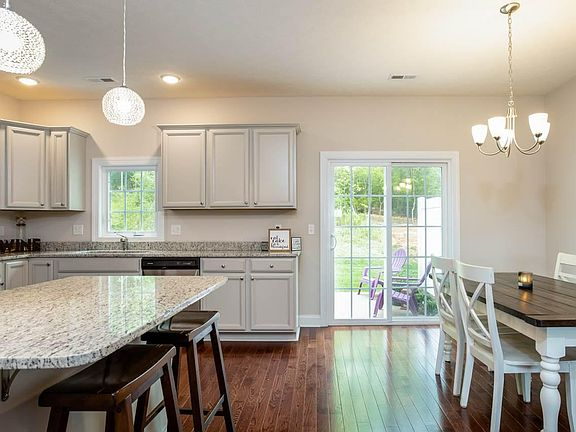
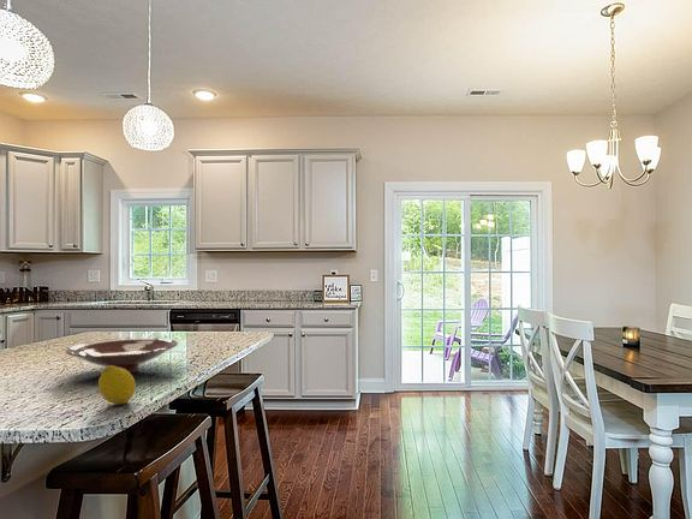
+ fruit (117, 383)
+ bowl (124, 358)
